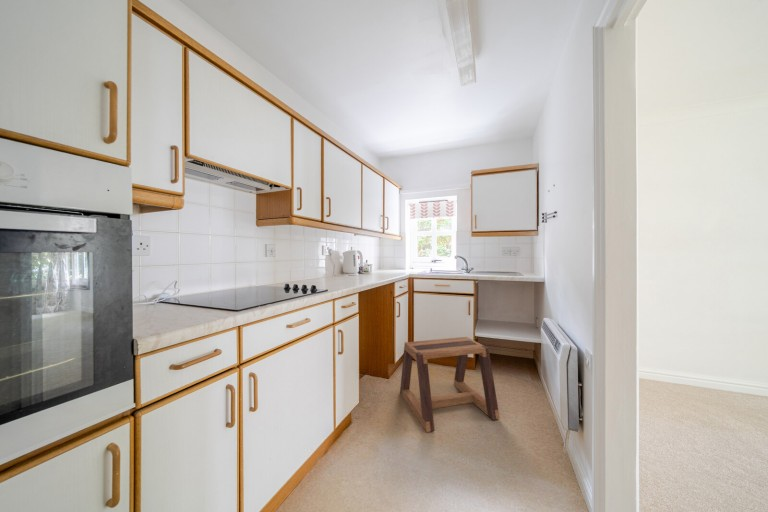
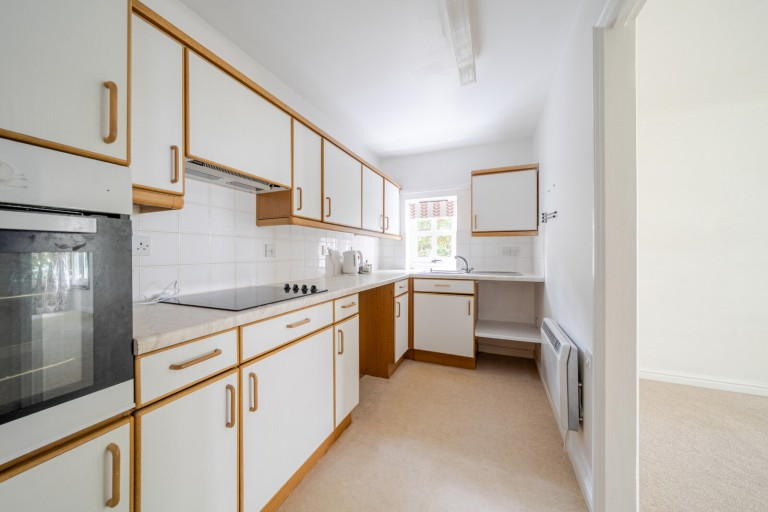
- stool (455, 374)
